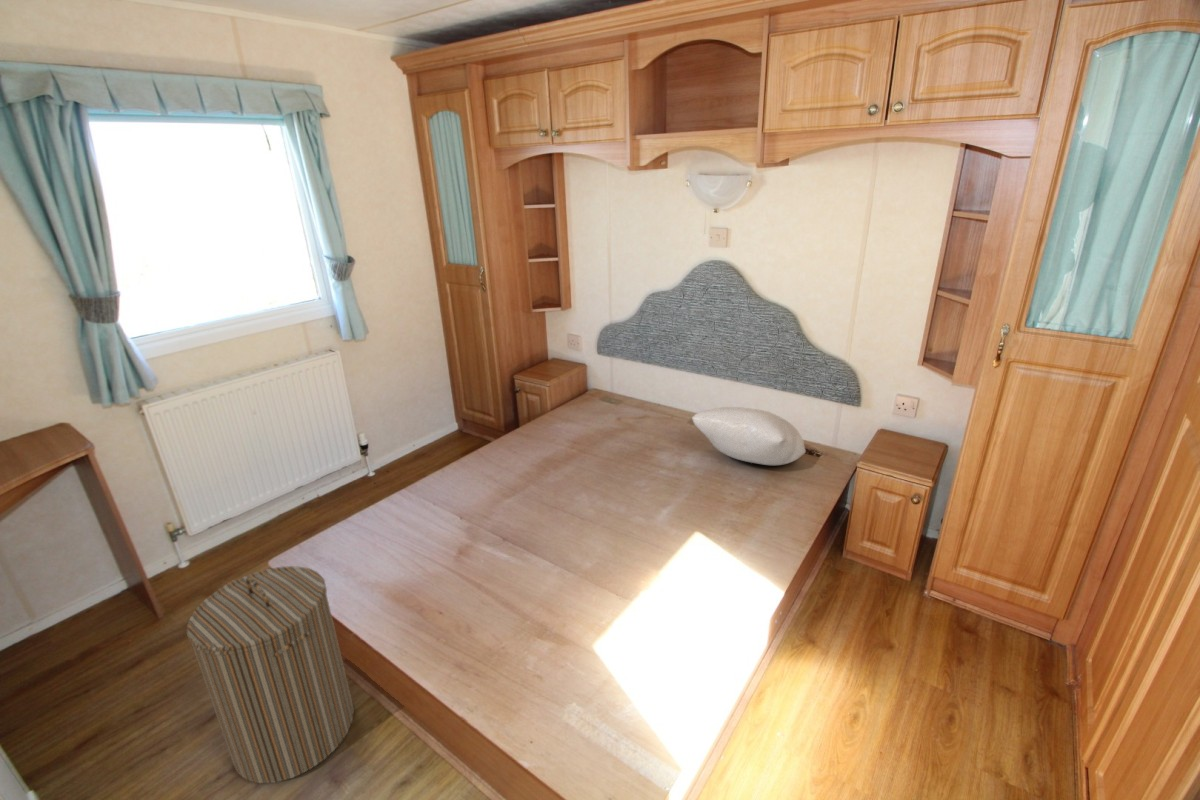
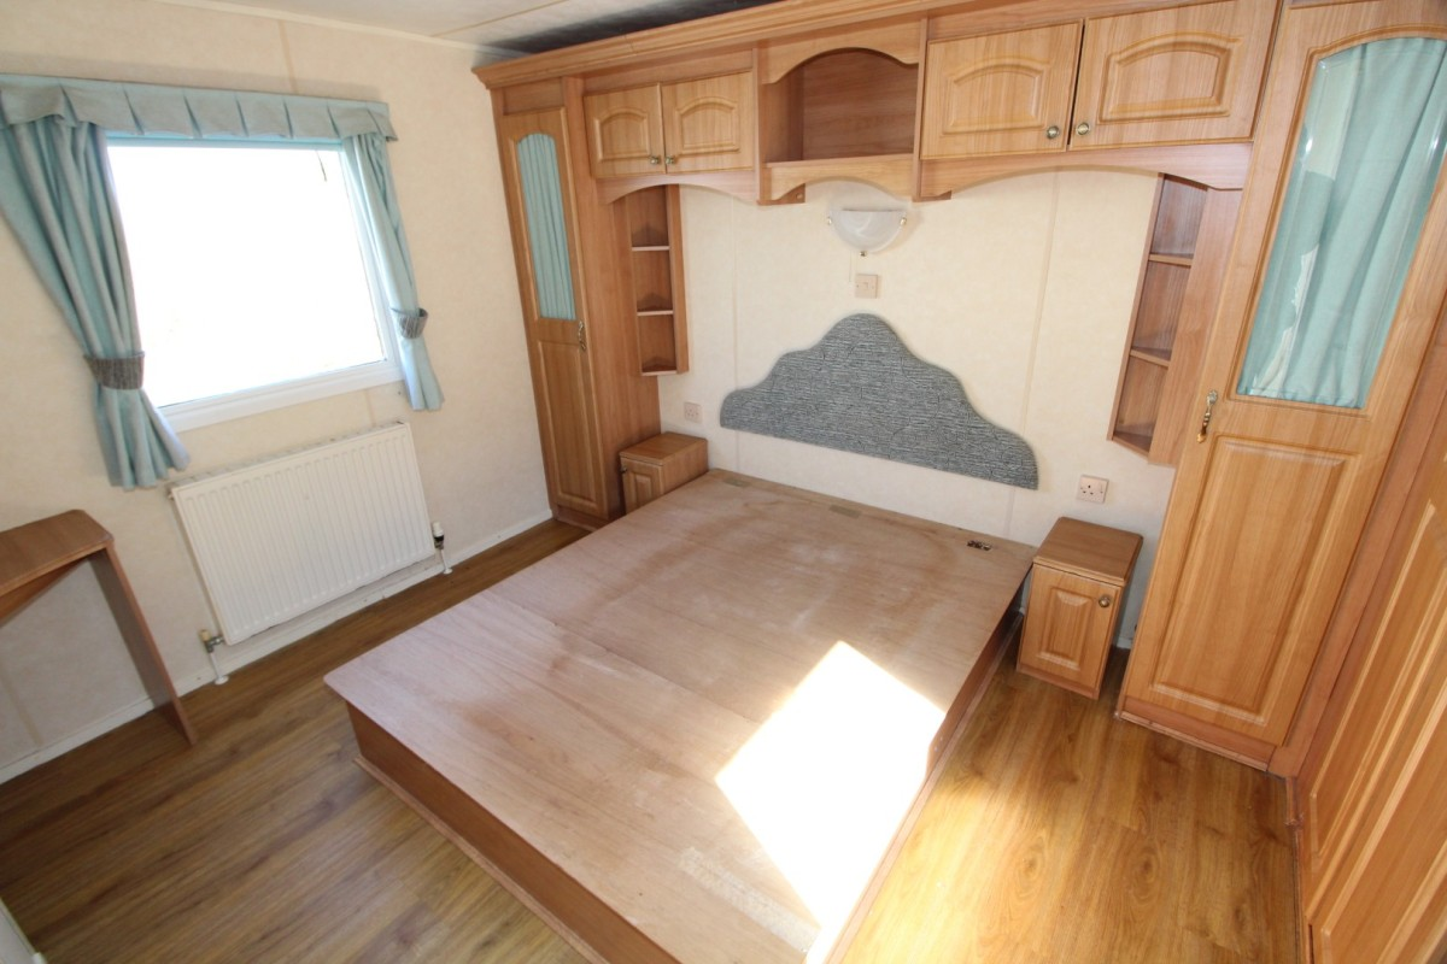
- pillow (751, 435)
- laundry hamper (275, 660)
